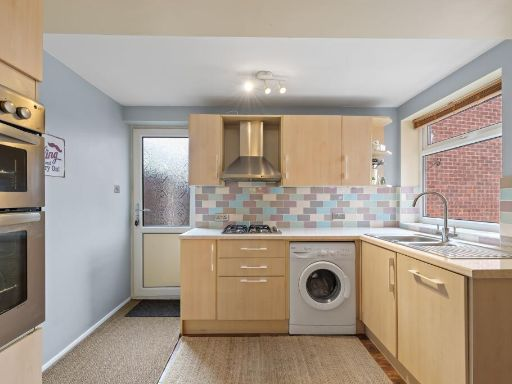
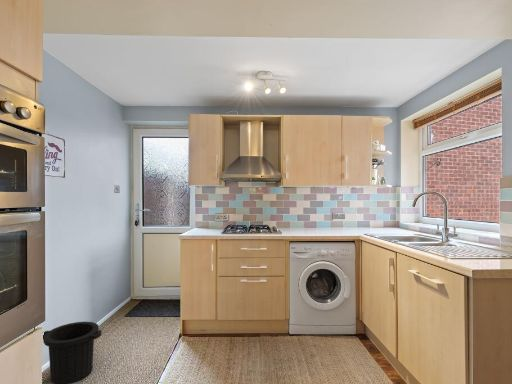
+ trash can (71, 352)
